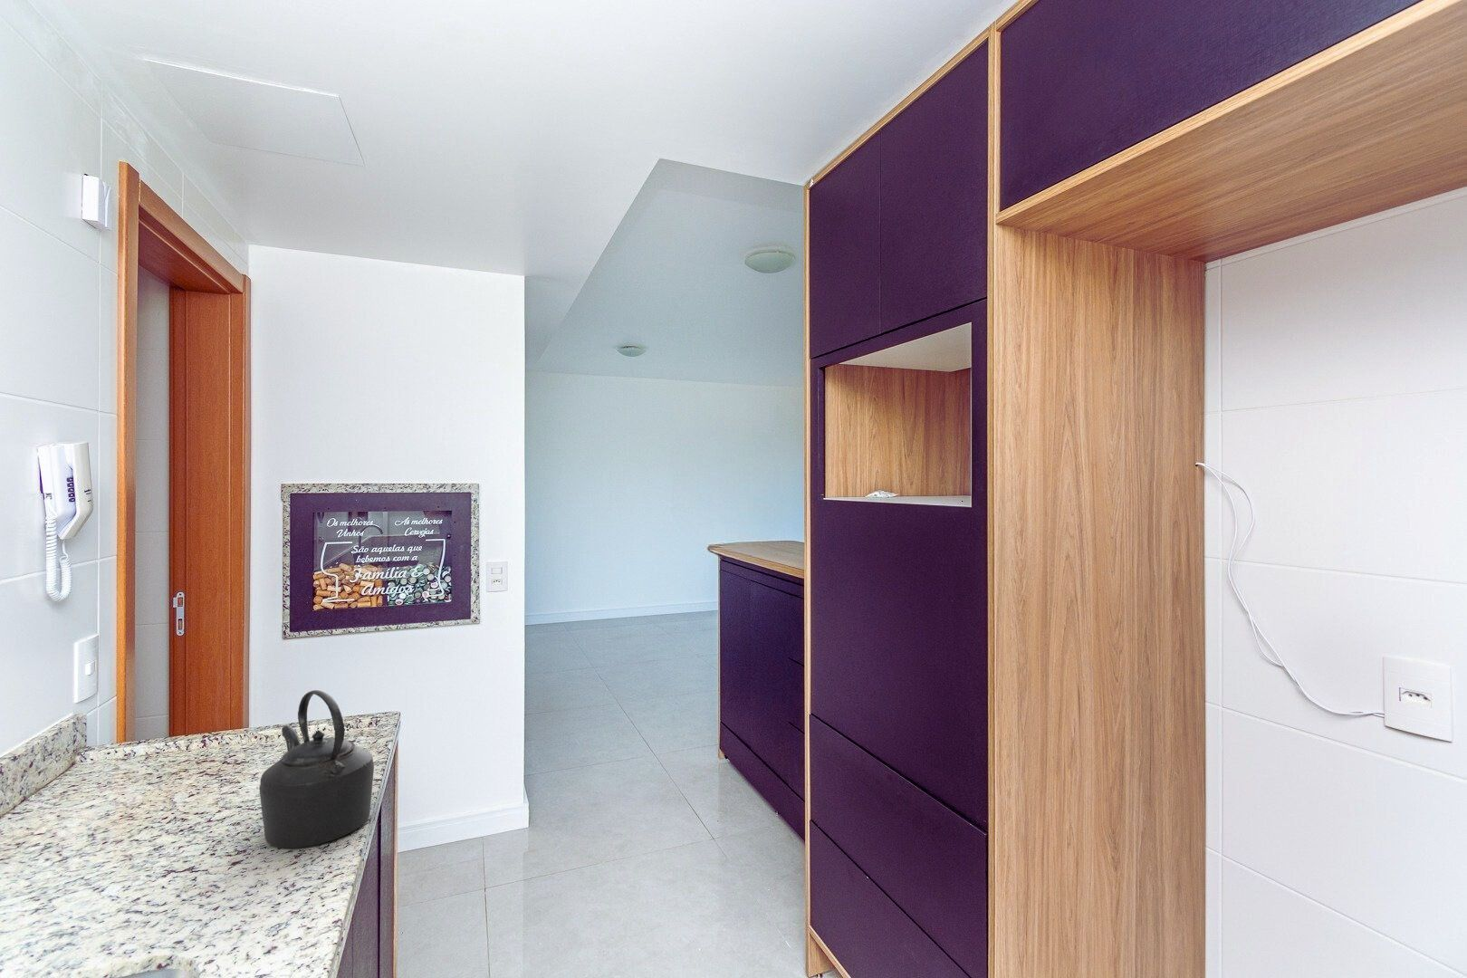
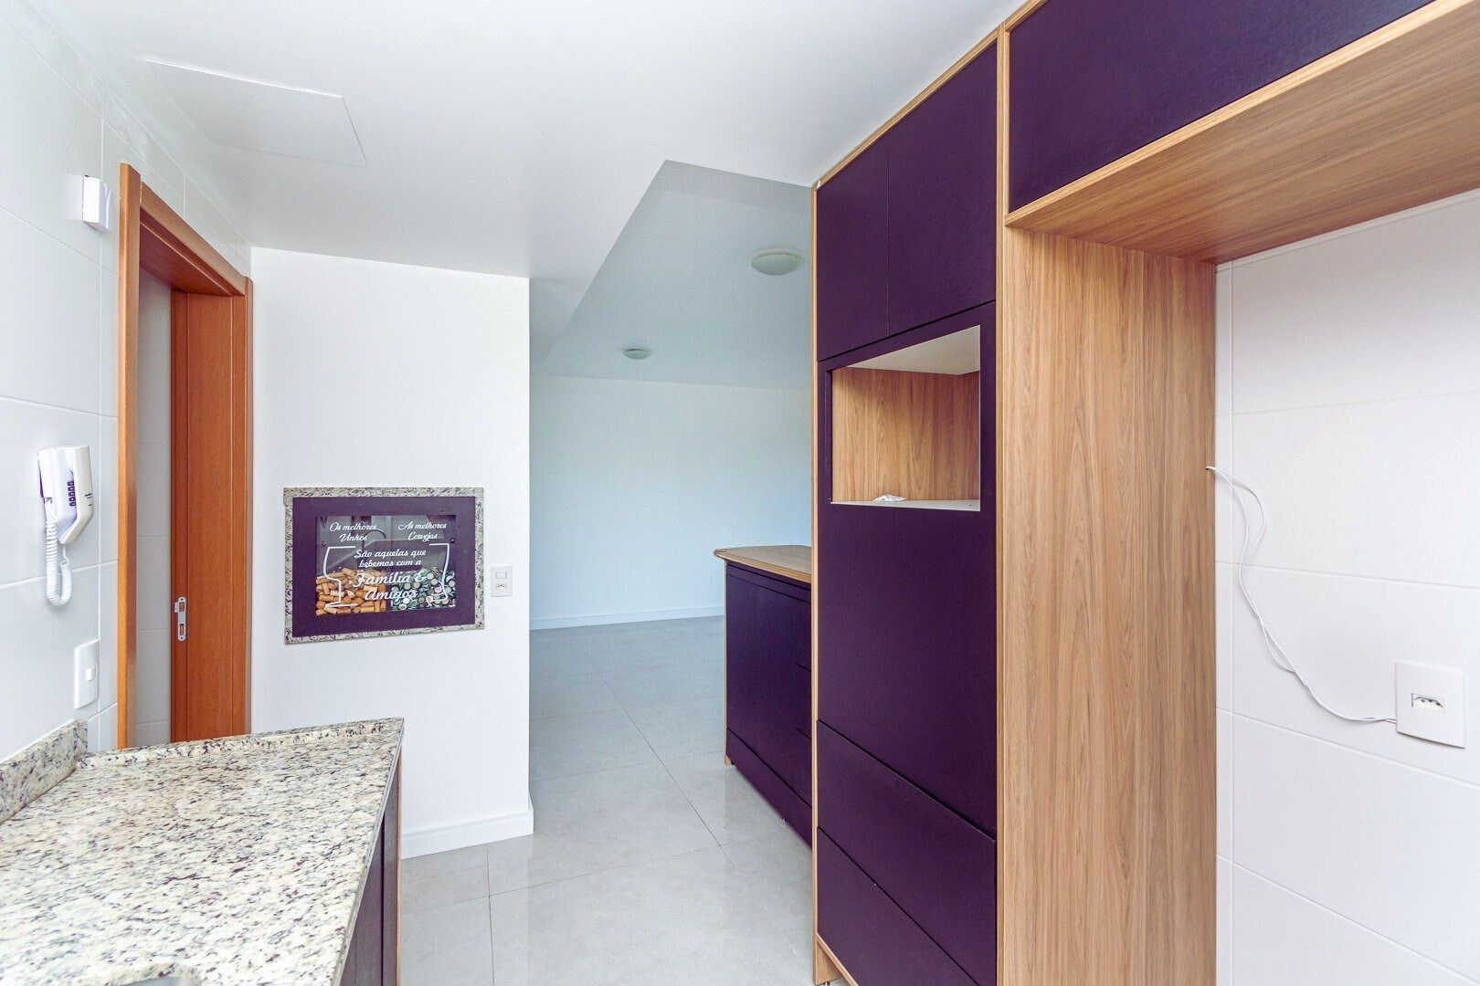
- kettle (310, 752)
